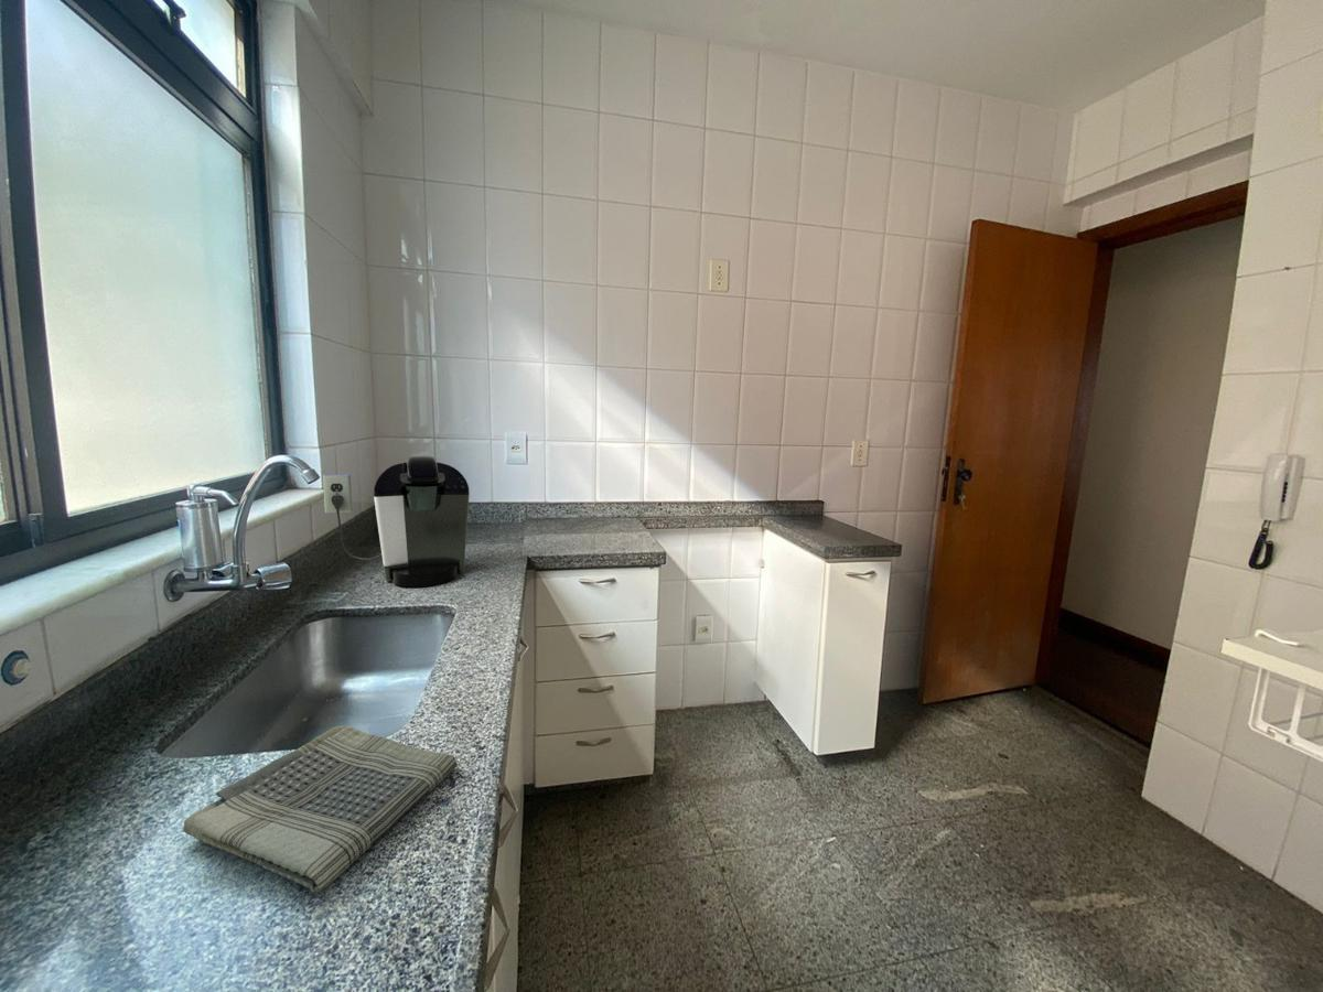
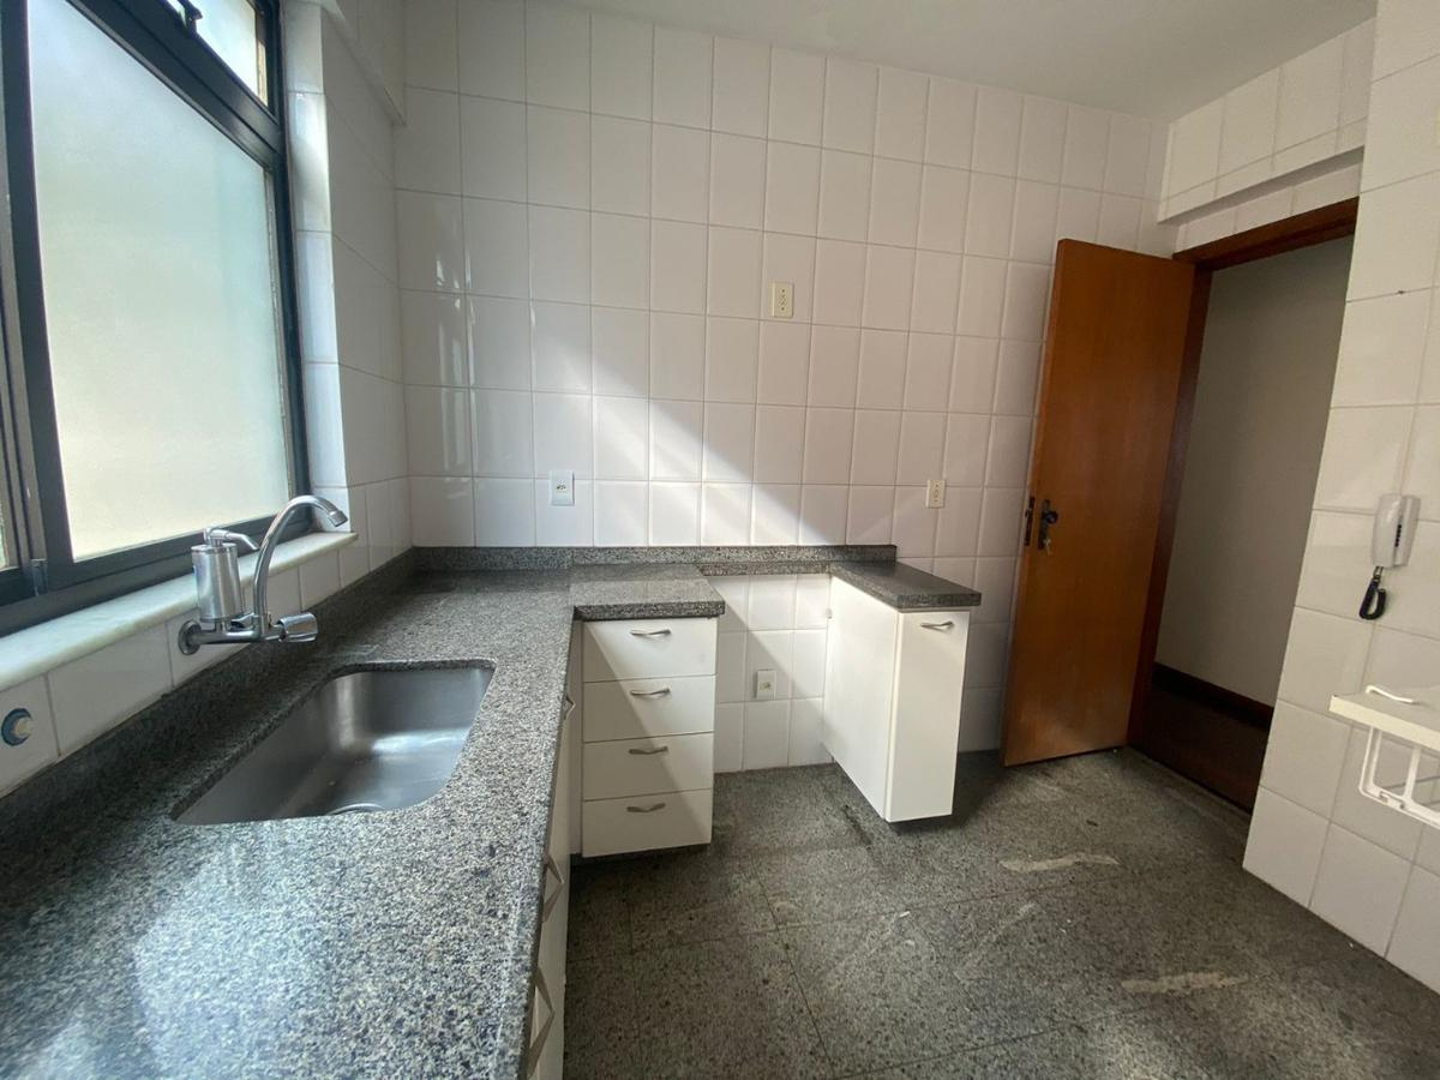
- coffee maker (397, 517)
- dish towel (331, 786)
